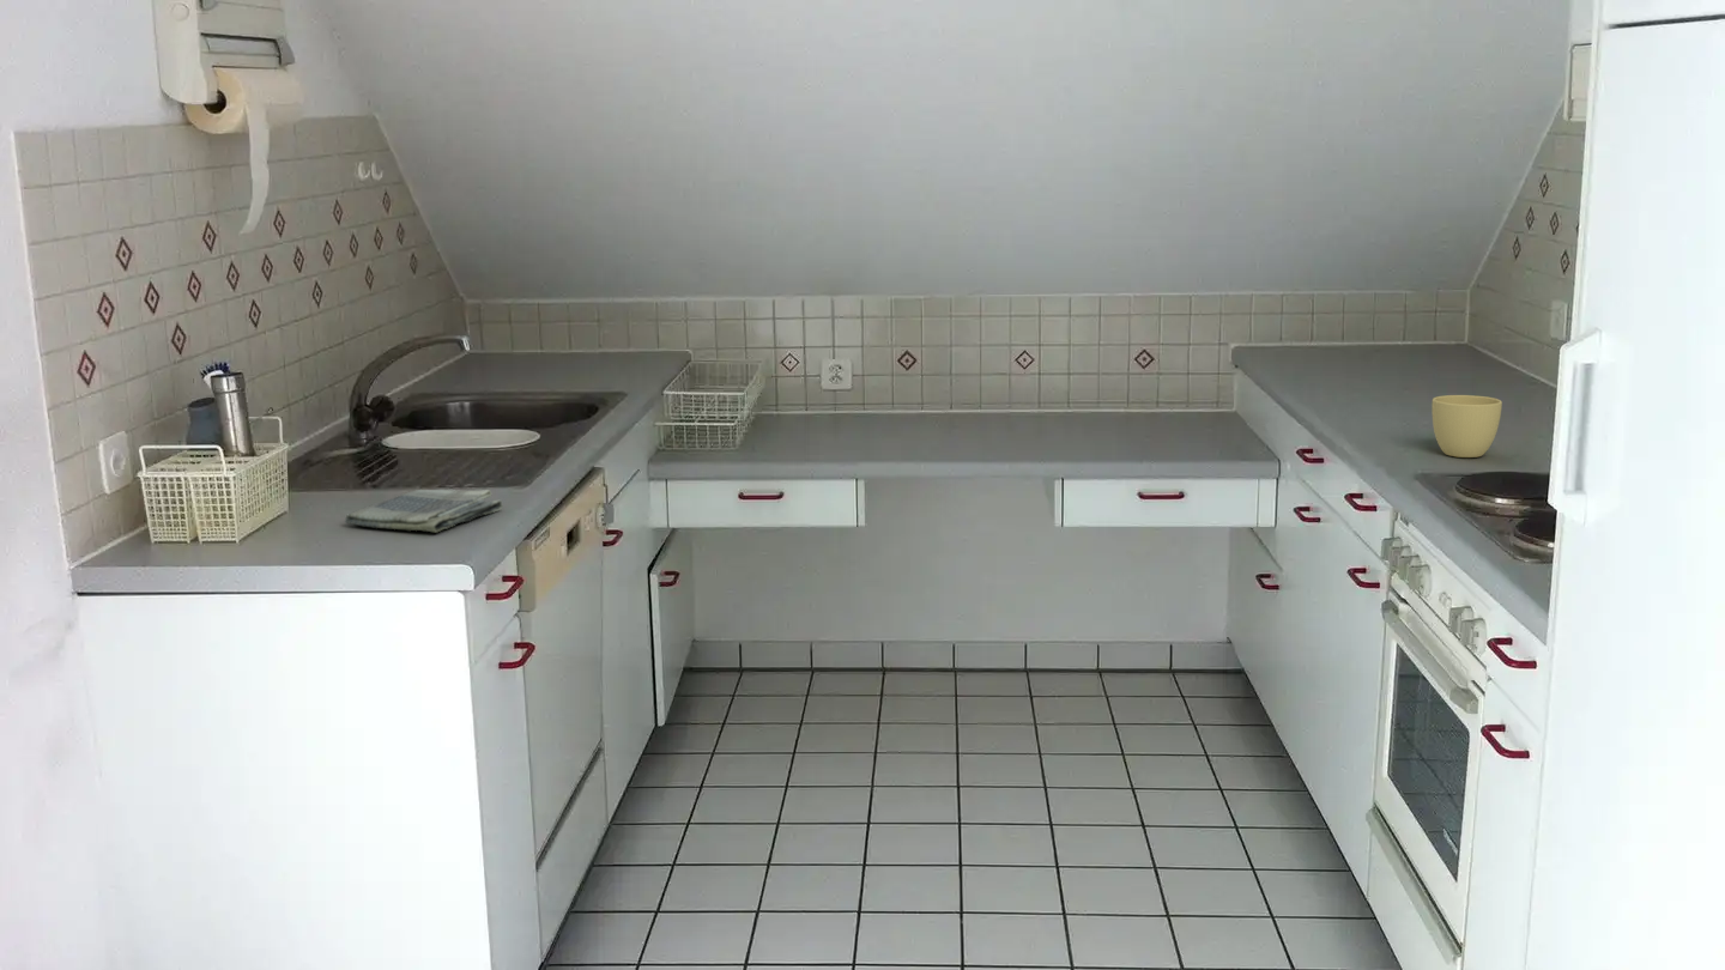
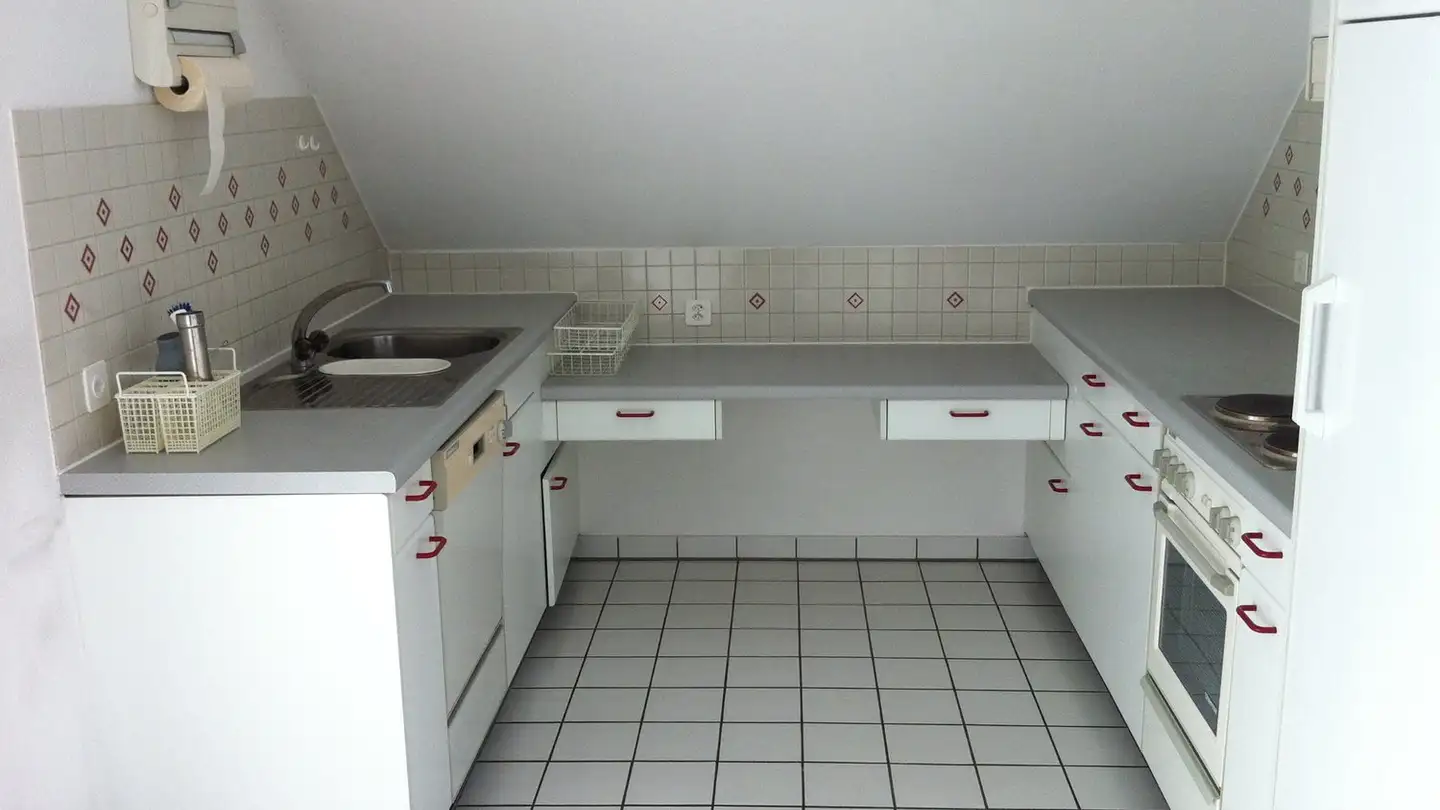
- cup (1460, 425)
- dish towel (425, 508)
